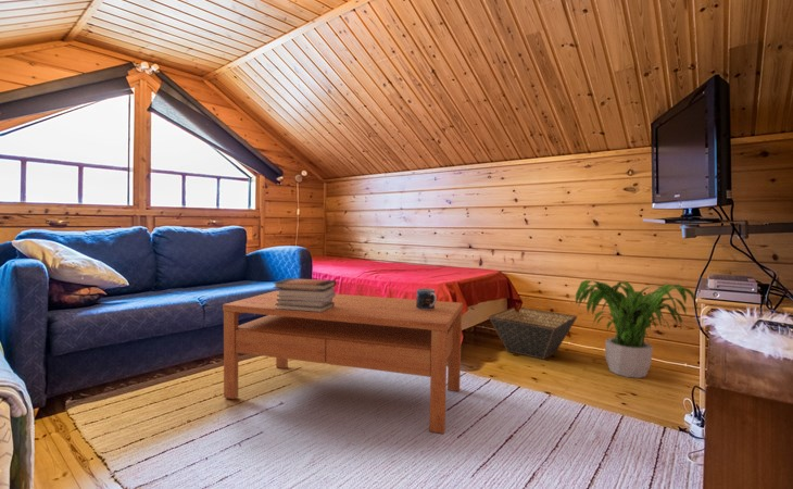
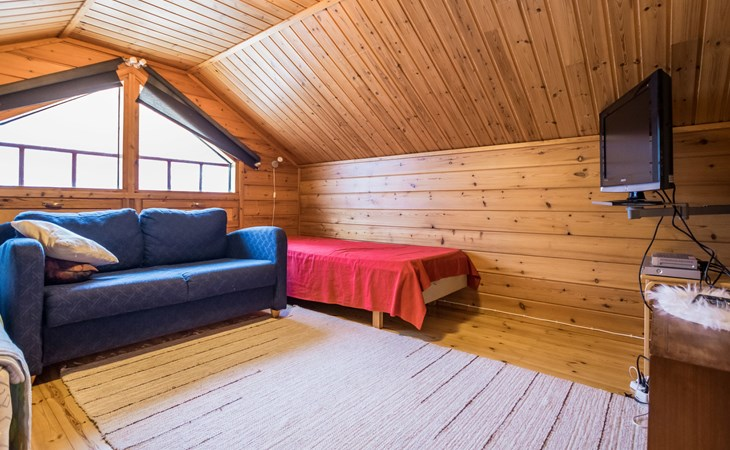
- basket (532, 334)
- potted plant (633, 327)
- coffee table (345, 348)
- mug (428, 299)
- book stack (305, 293)
